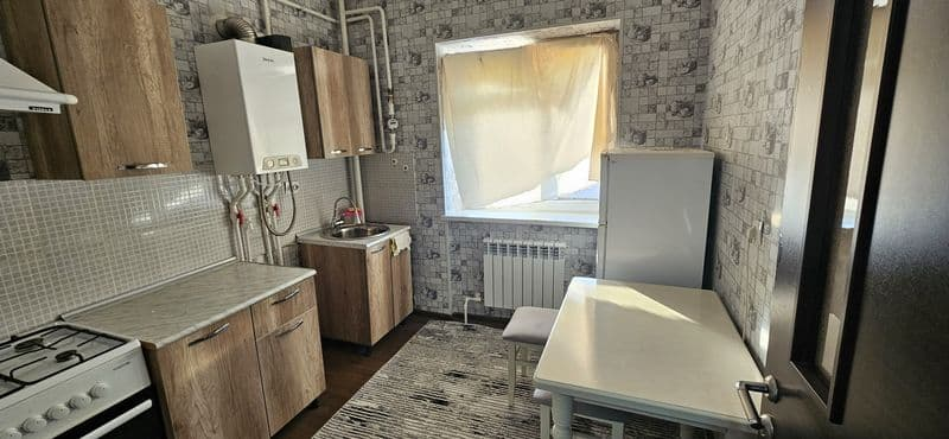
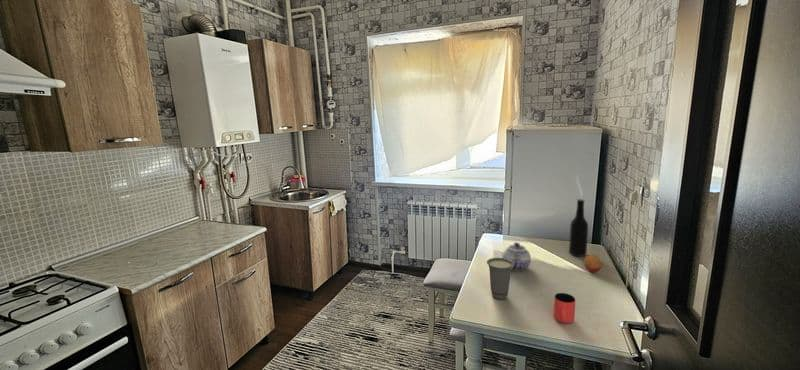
+ teapot (516, 255)
+ cup (499, 279)
+ cup (564, 310)
+ bottle (579, 227)
+ fruit (593, 263)
